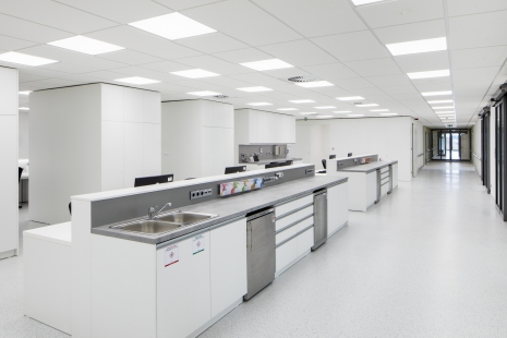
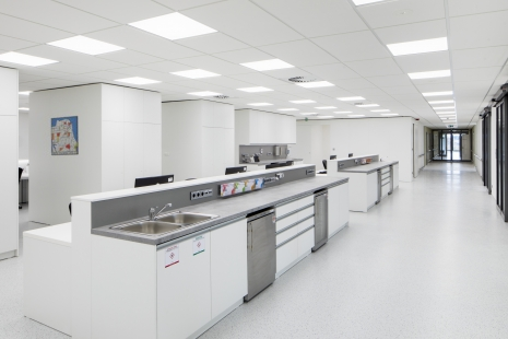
+ wall art (63, 136)
